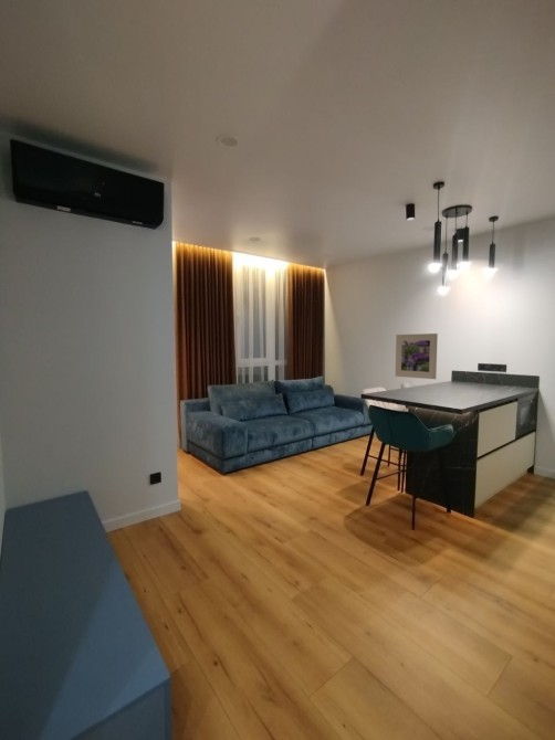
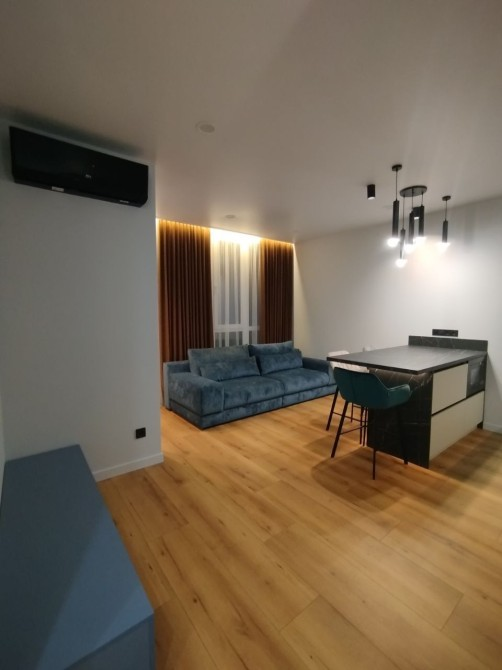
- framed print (415, 356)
